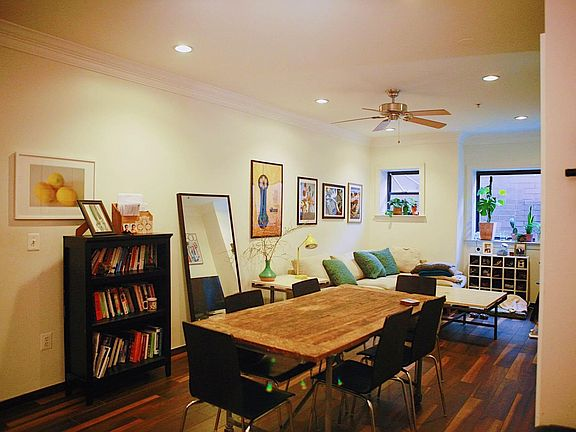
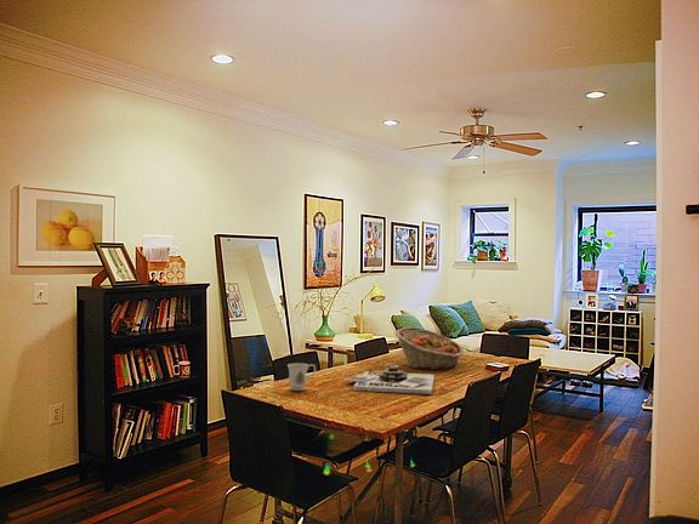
+ board game (388, 375)
+ mug (301, 376)
+ fruit basket (428, 347)
